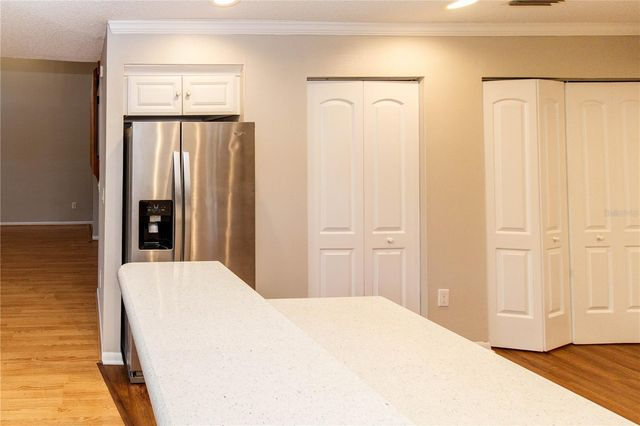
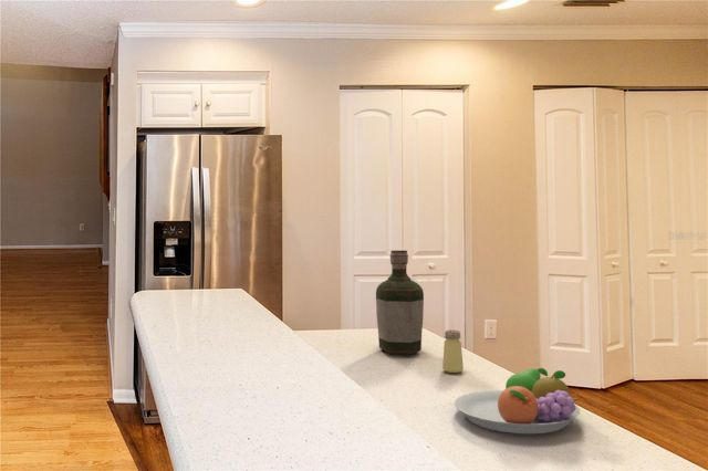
+ fruit bowl (519, 393)
+ bottle (399, 300)
+ saltshaker (452, 350)
